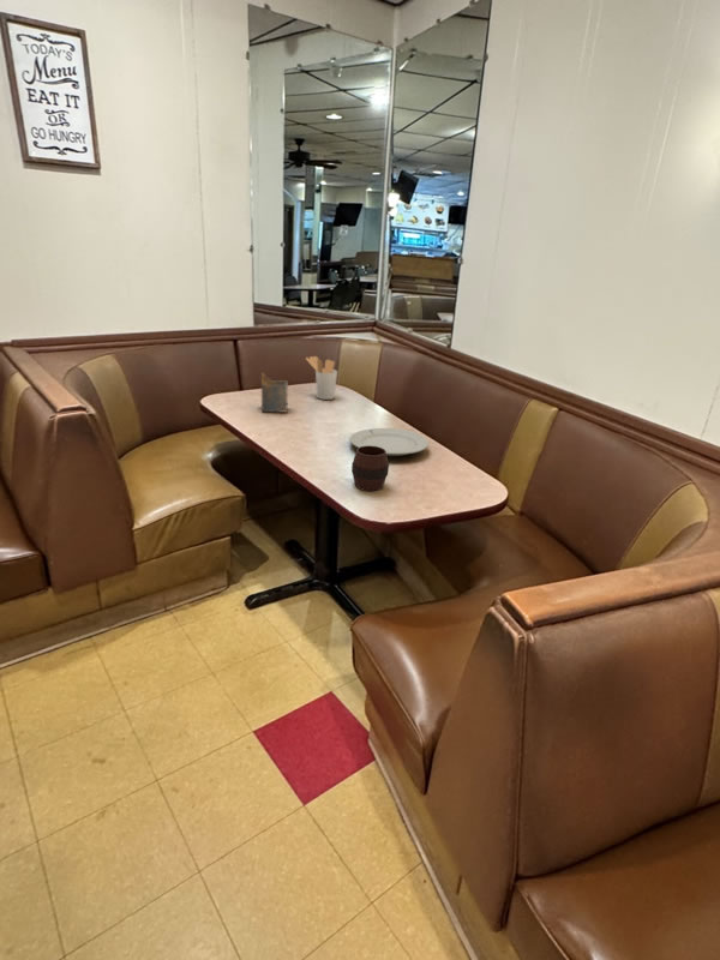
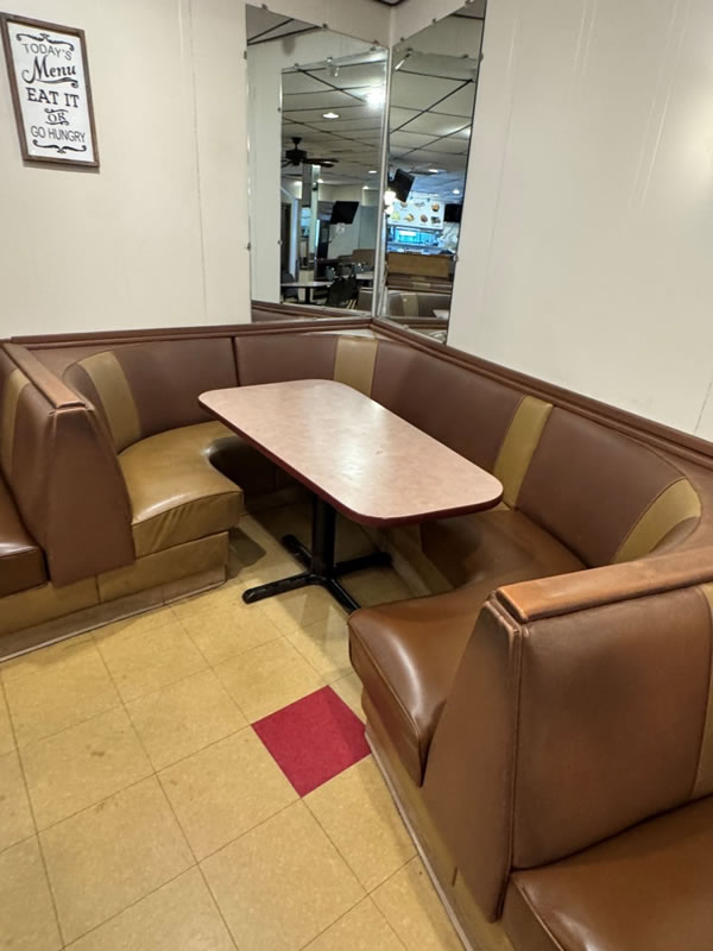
- napkin holder (274, 391)
- cup (370, 468)
- chinaware (388, 443)
- utensil holder (320, 377)
